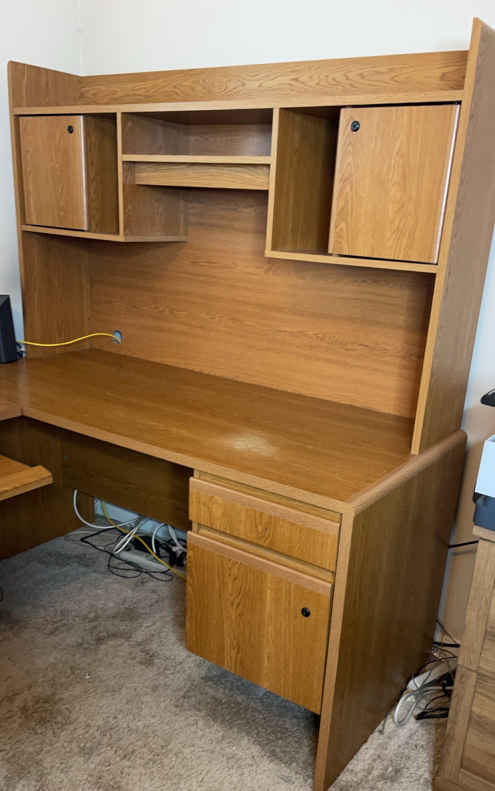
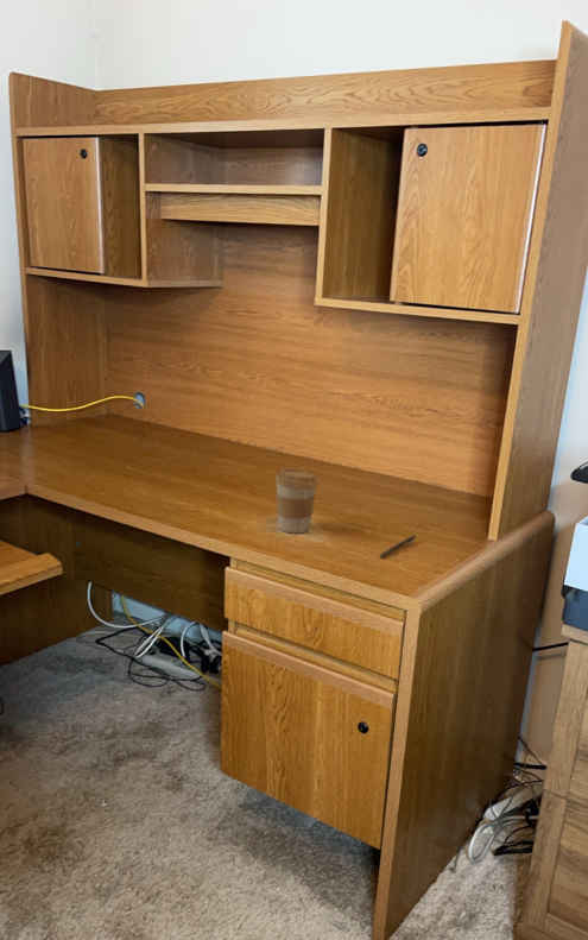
+ coffee cup (295, 499)
+ pen (397, 545)
